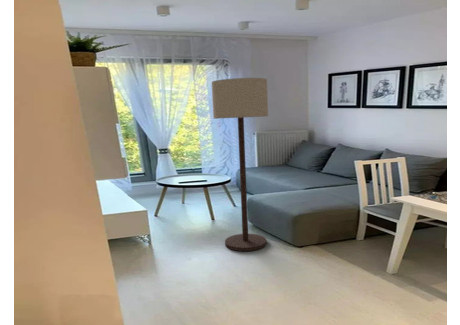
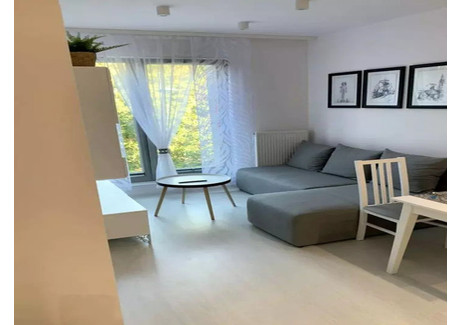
- floor lamp (242, 164)
